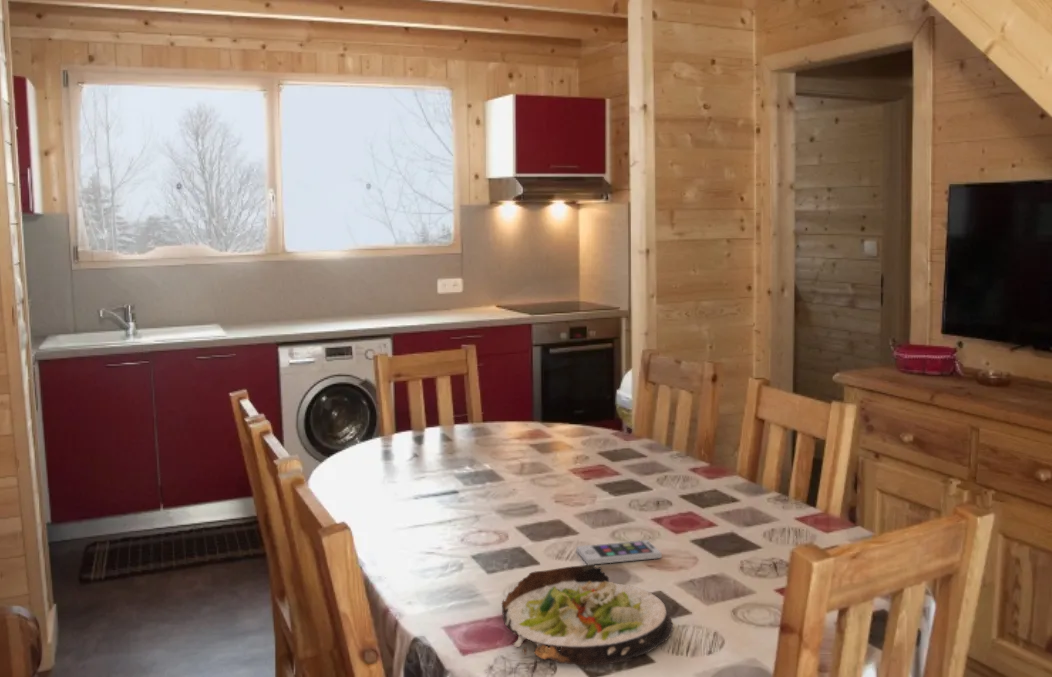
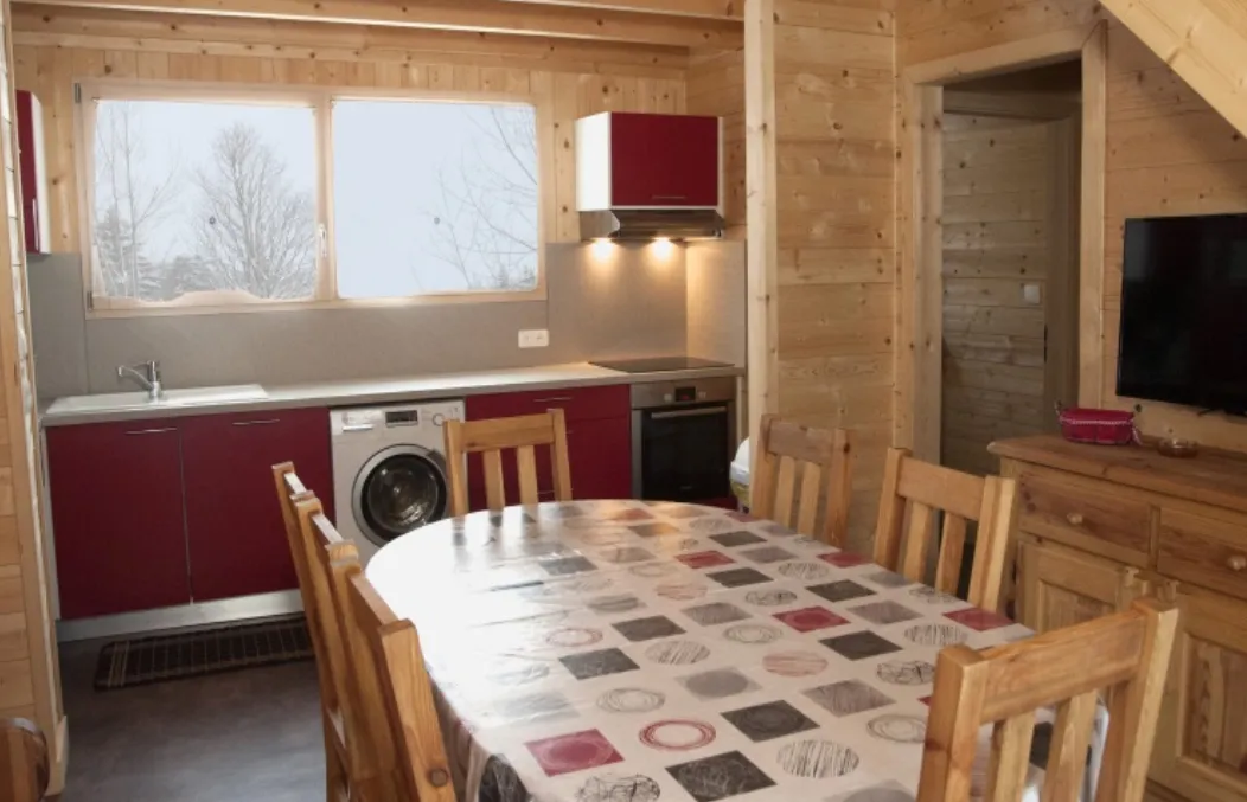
- salad plate (588, 610)
- smartphone (618, 551)
